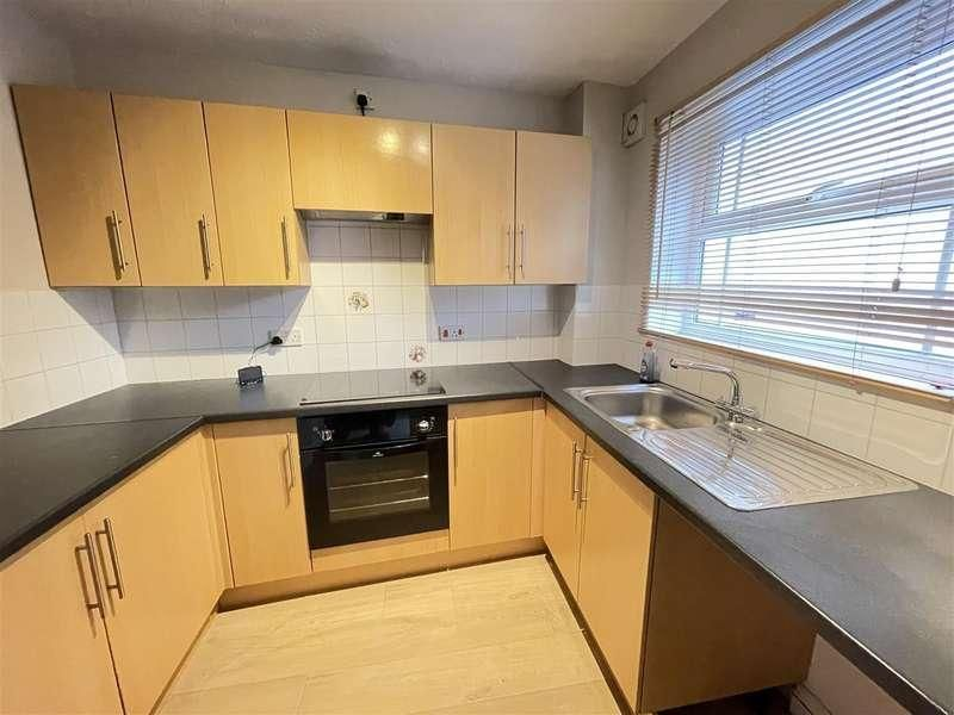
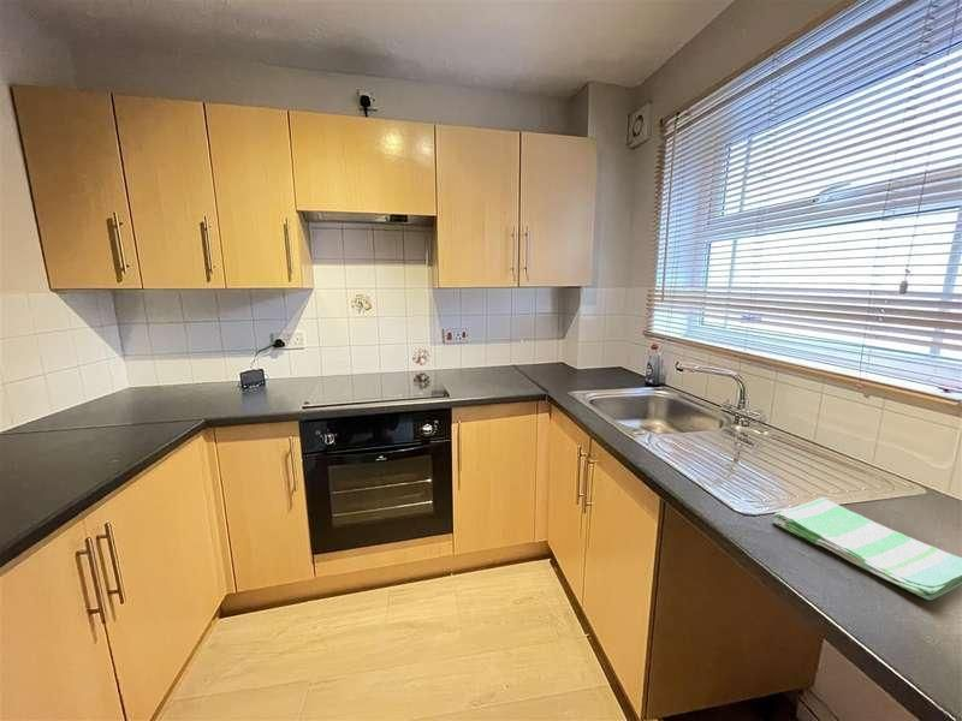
+ dish towel (866, 540)
